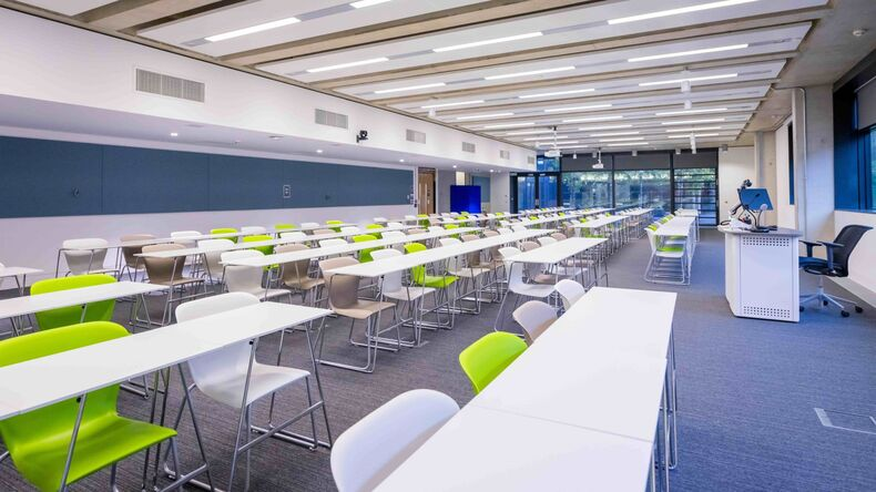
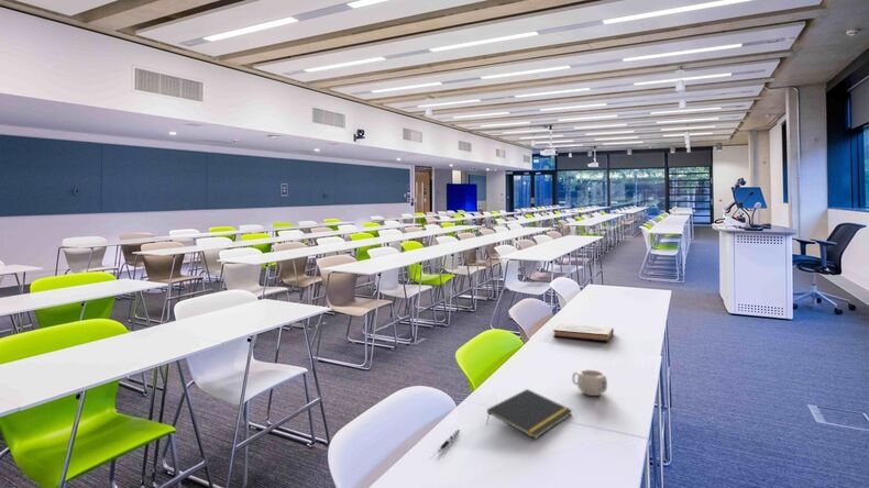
+ pen (449, 440)
+ notepad (530, 411)
+ mug (588, 381)
+ hardback book (583, 331)
